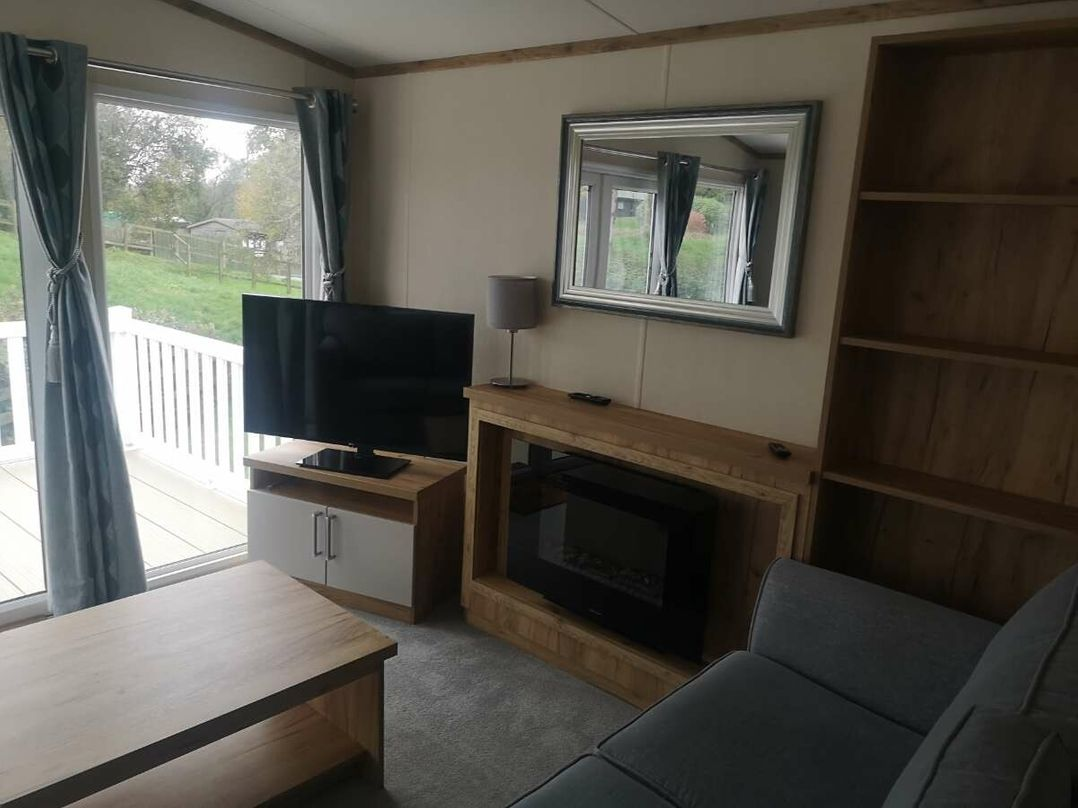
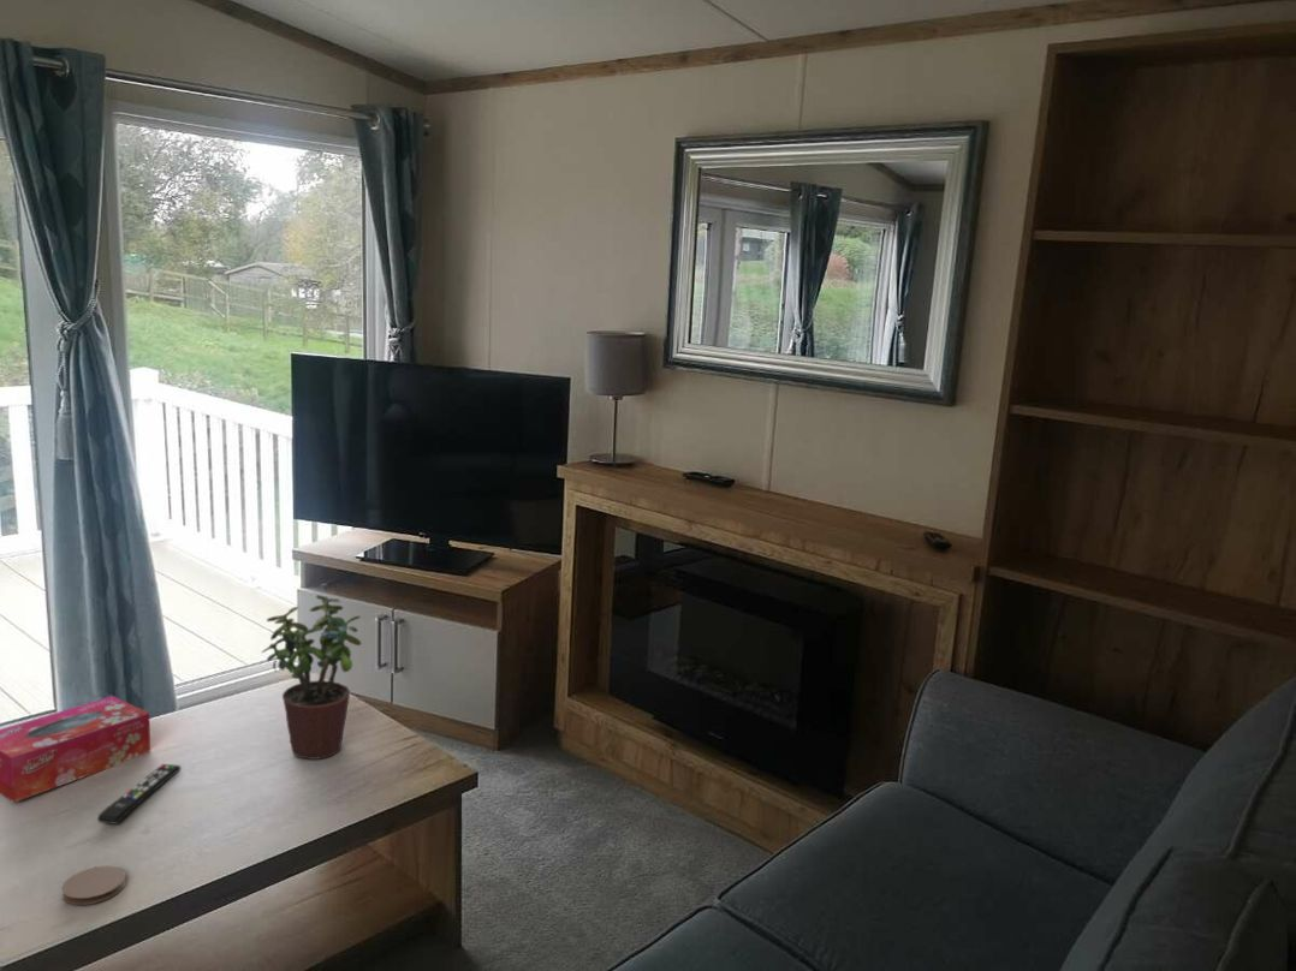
+ coaster (94, 884)
+ remote control (141, 792)
+ potted plant (322, 678)
+ tissue box (66, 745)
